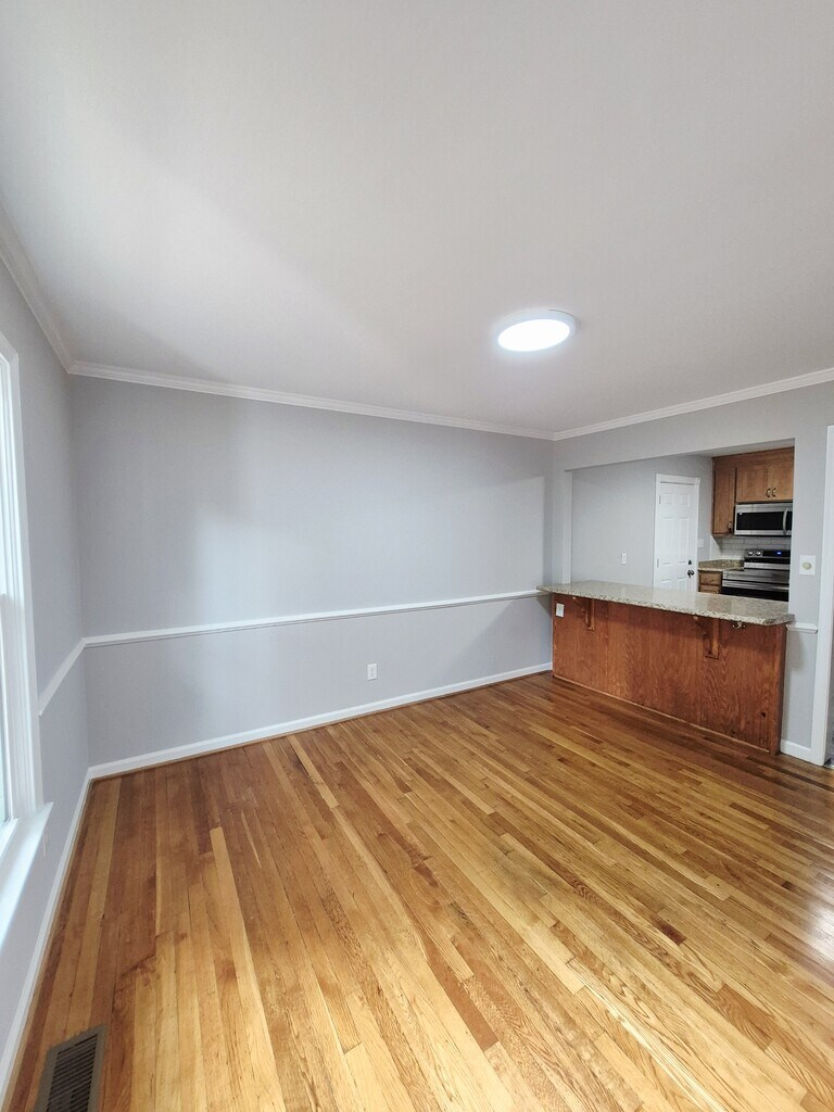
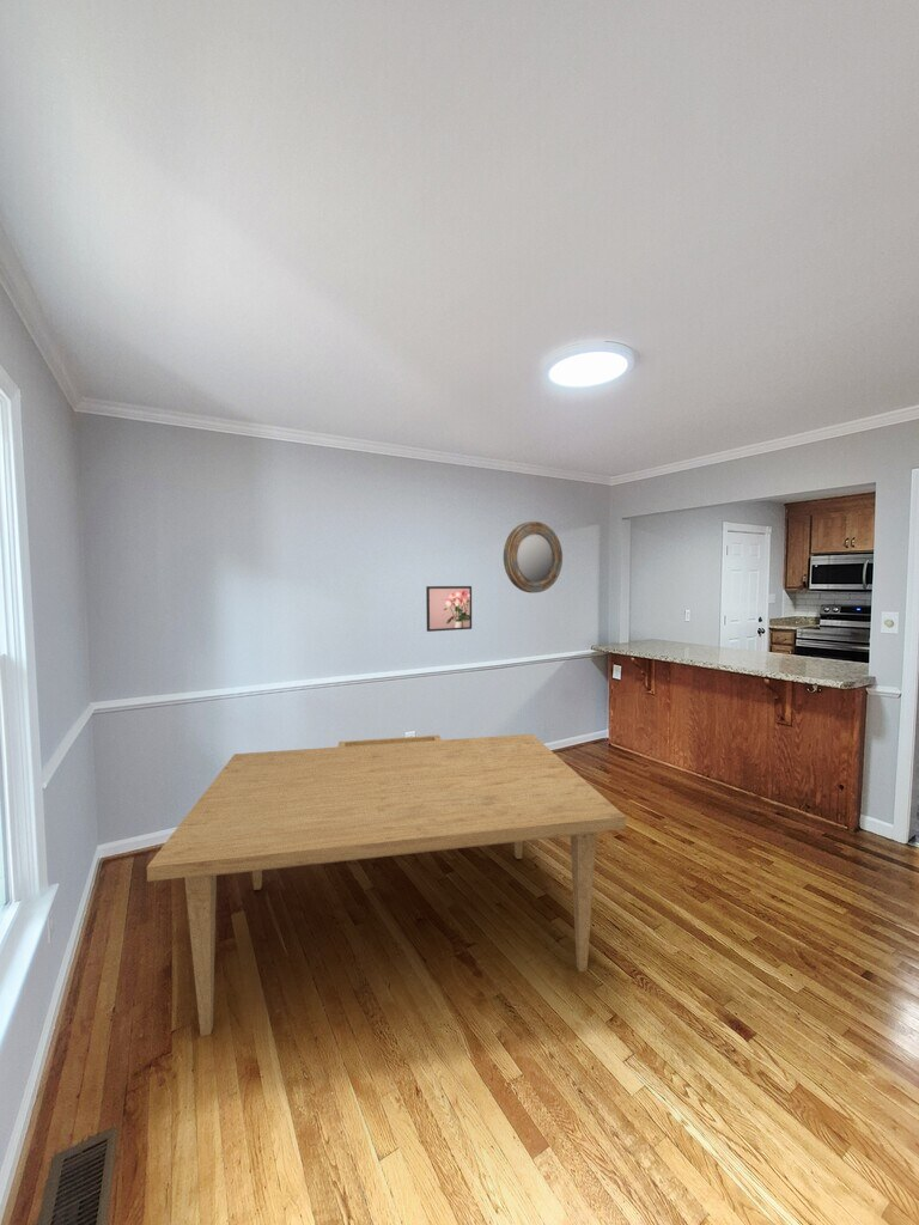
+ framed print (449, 608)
+ dining table (398, 852)
+ home mirror (534, 556)
